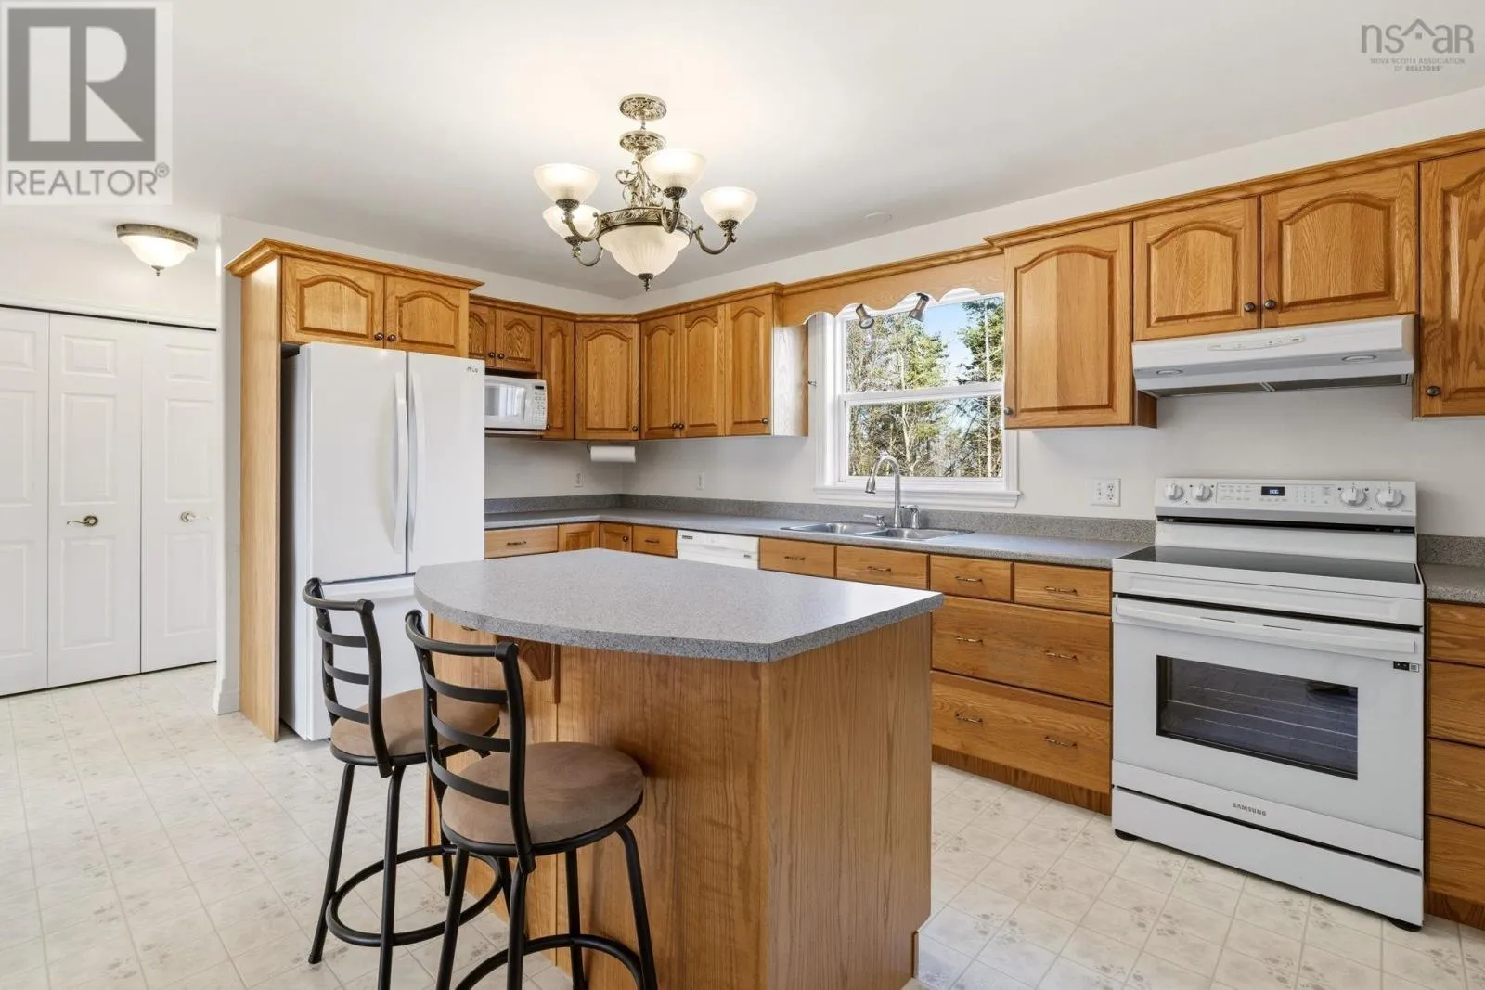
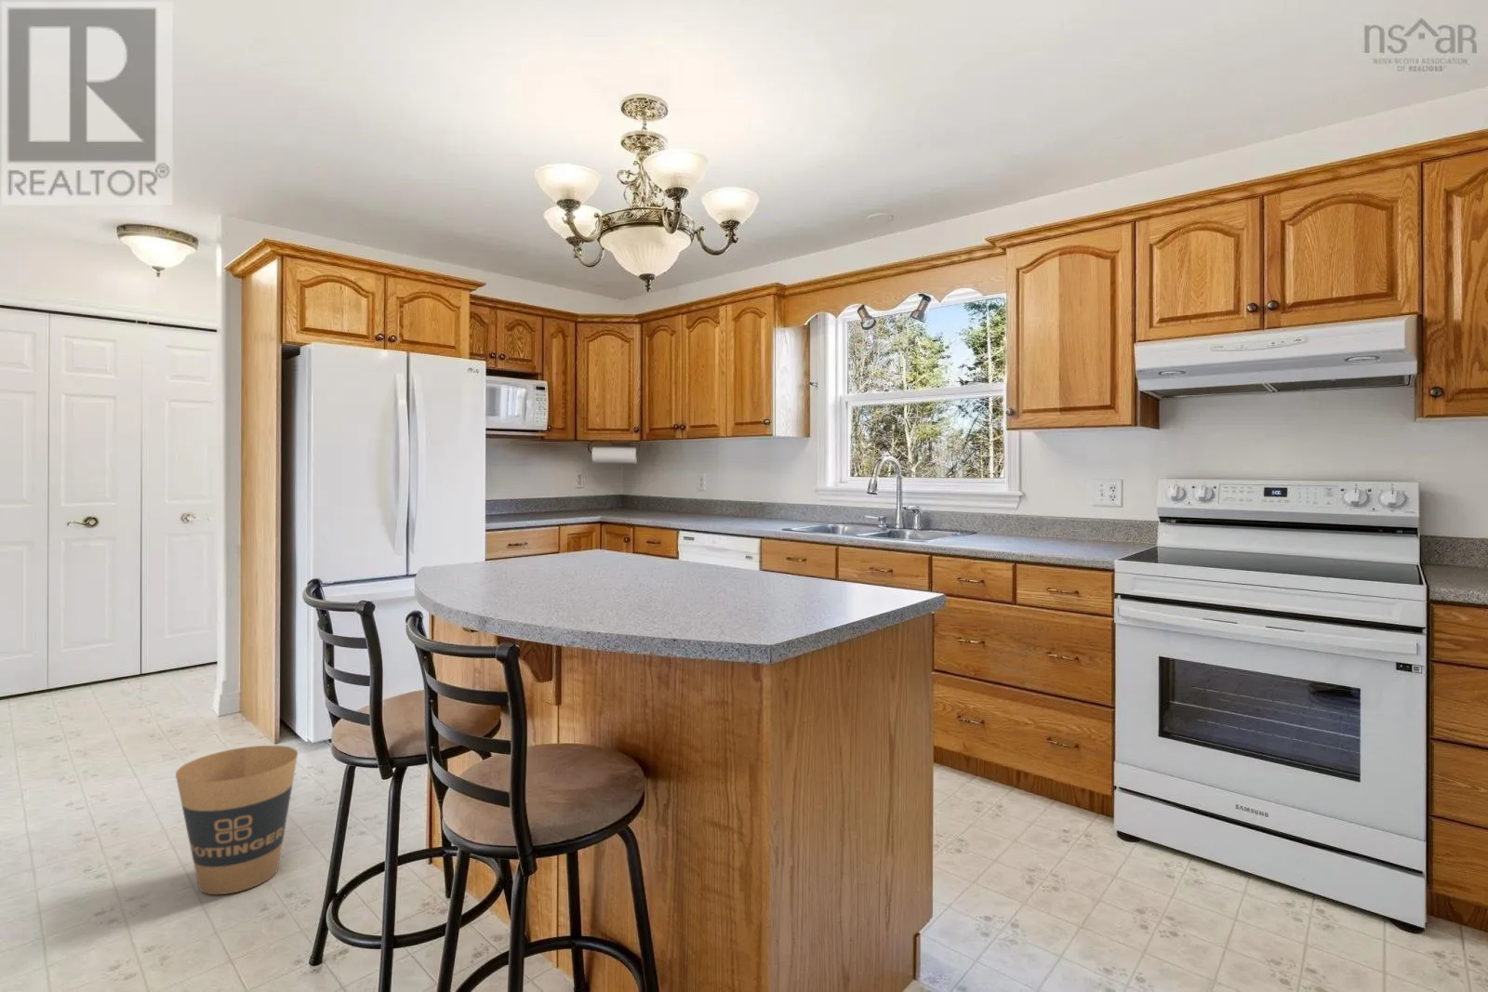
+ trash can (239, 819)
